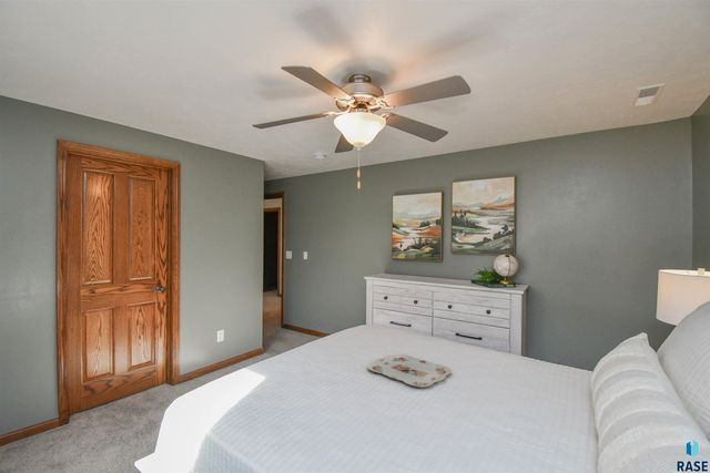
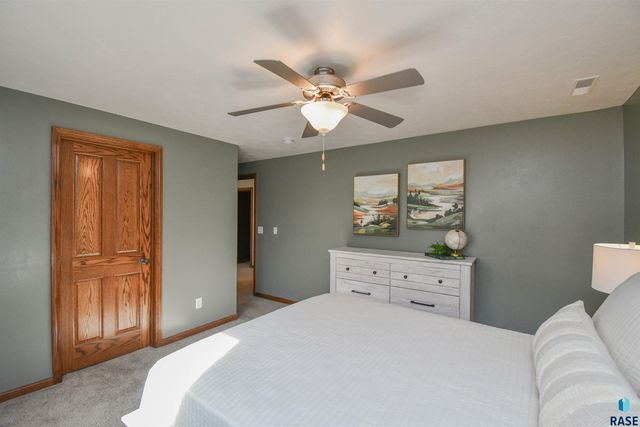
- serving tray (408, 369)
